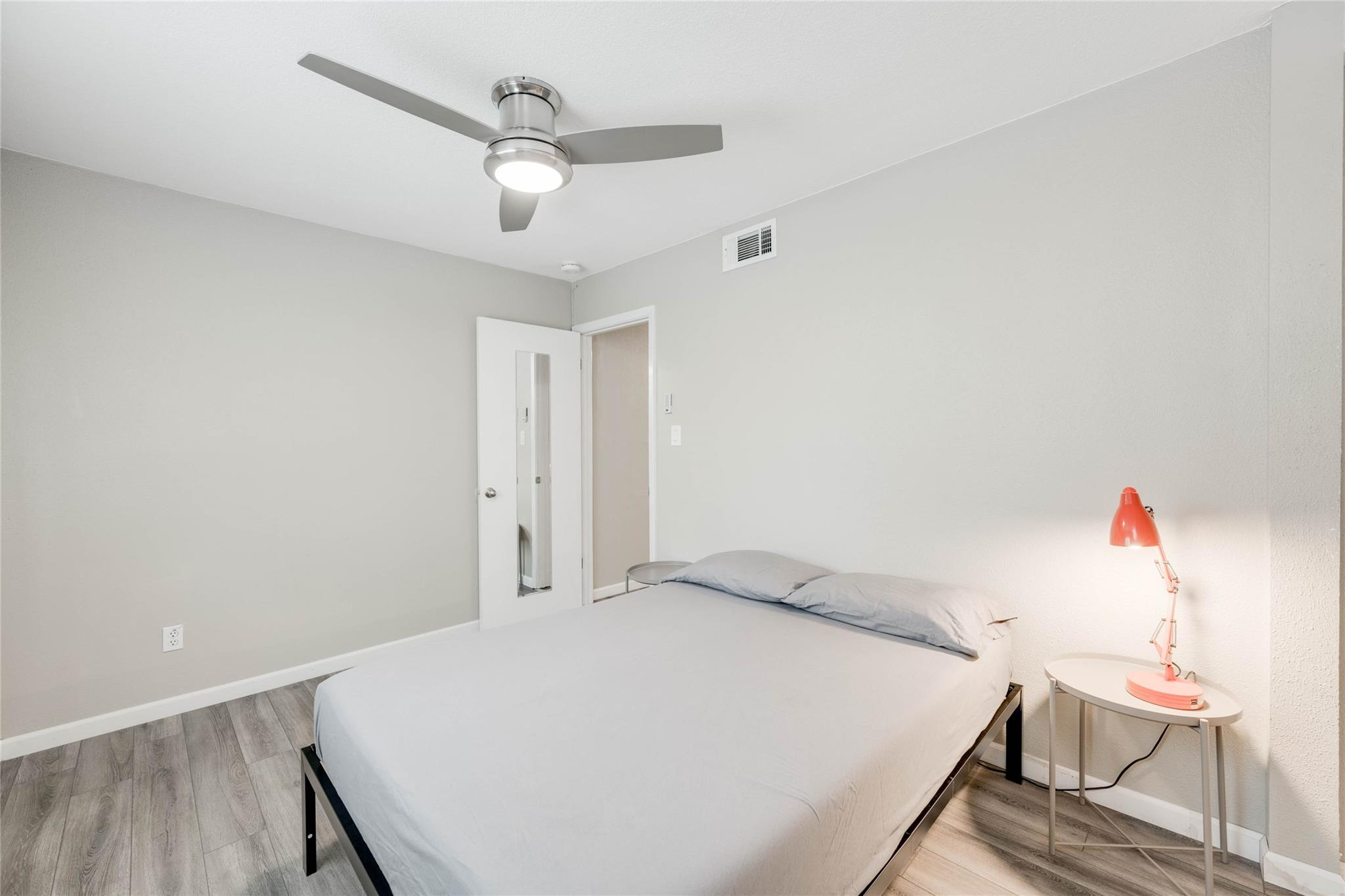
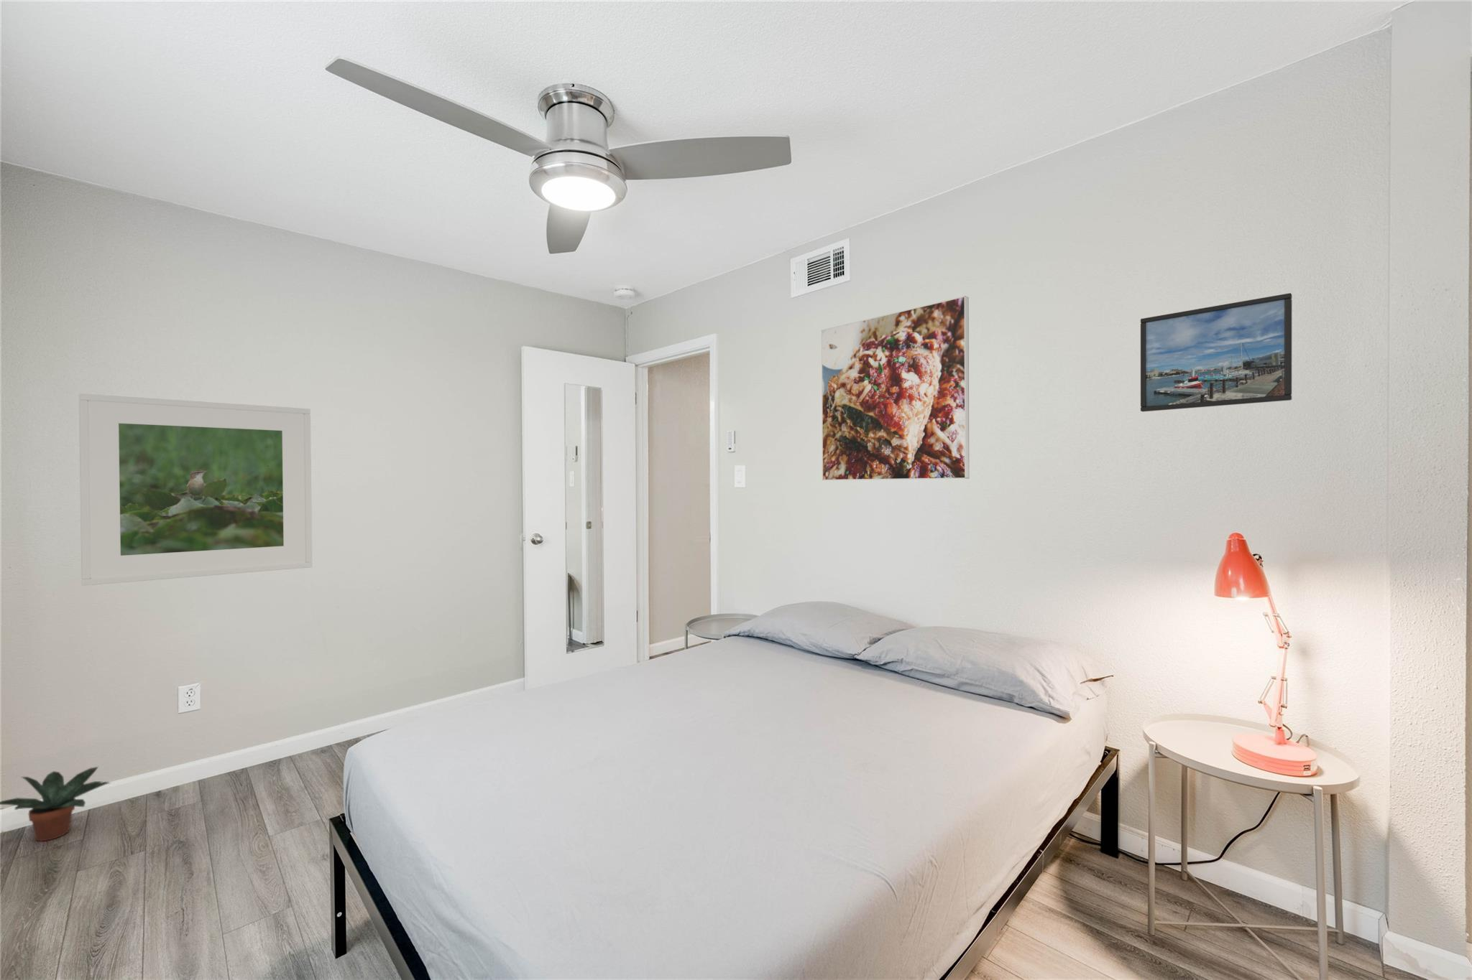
+ potted plant (54, 802)
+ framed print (206, 488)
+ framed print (1210, 357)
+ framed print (889, 397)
